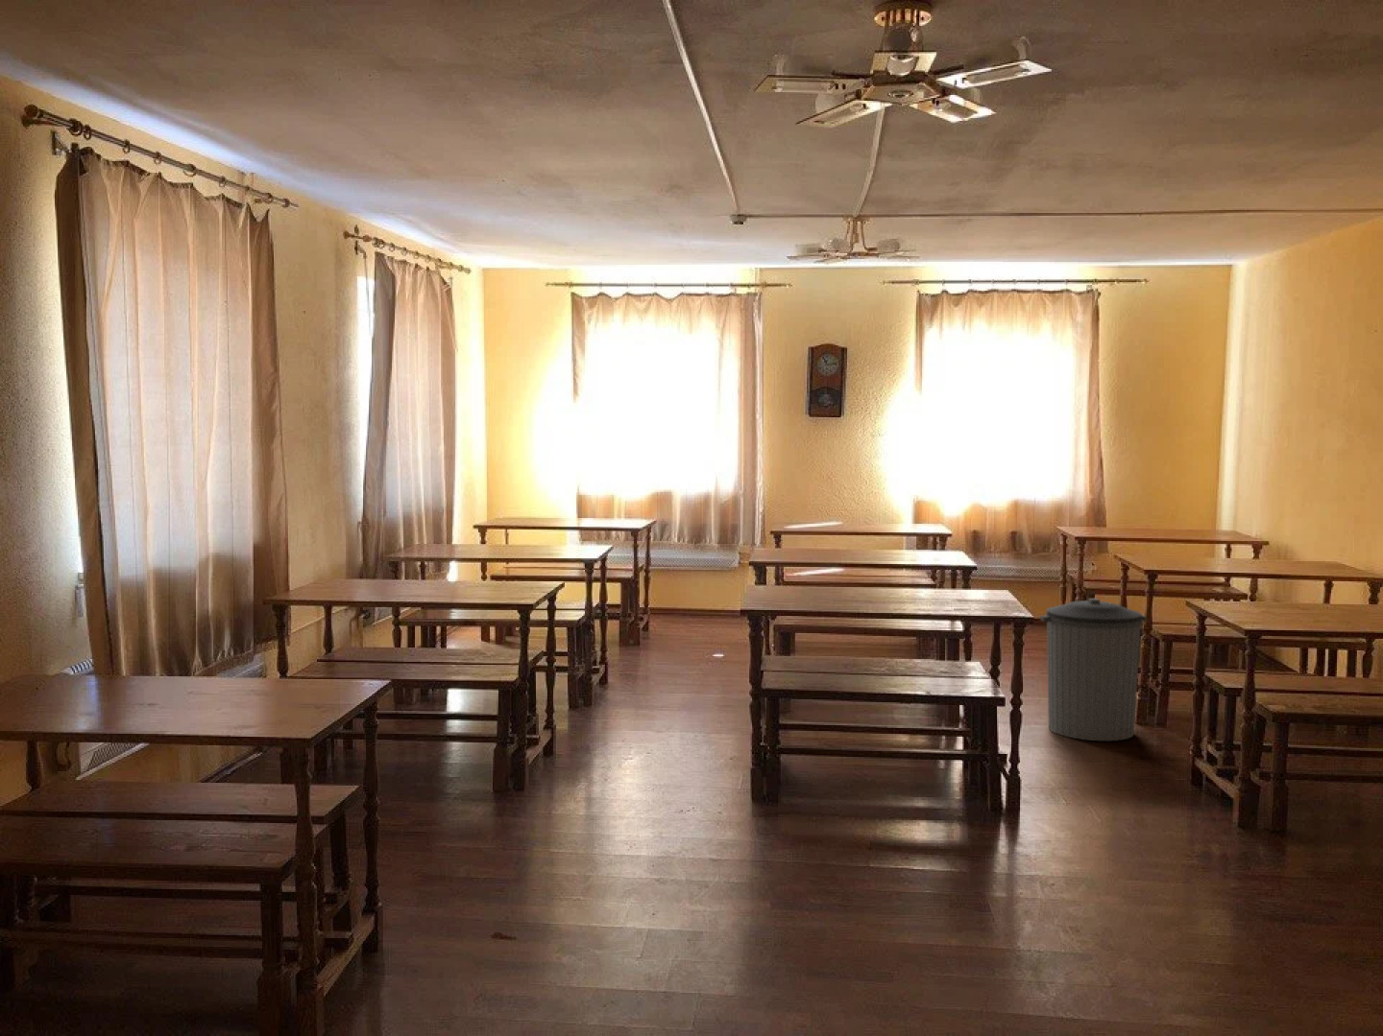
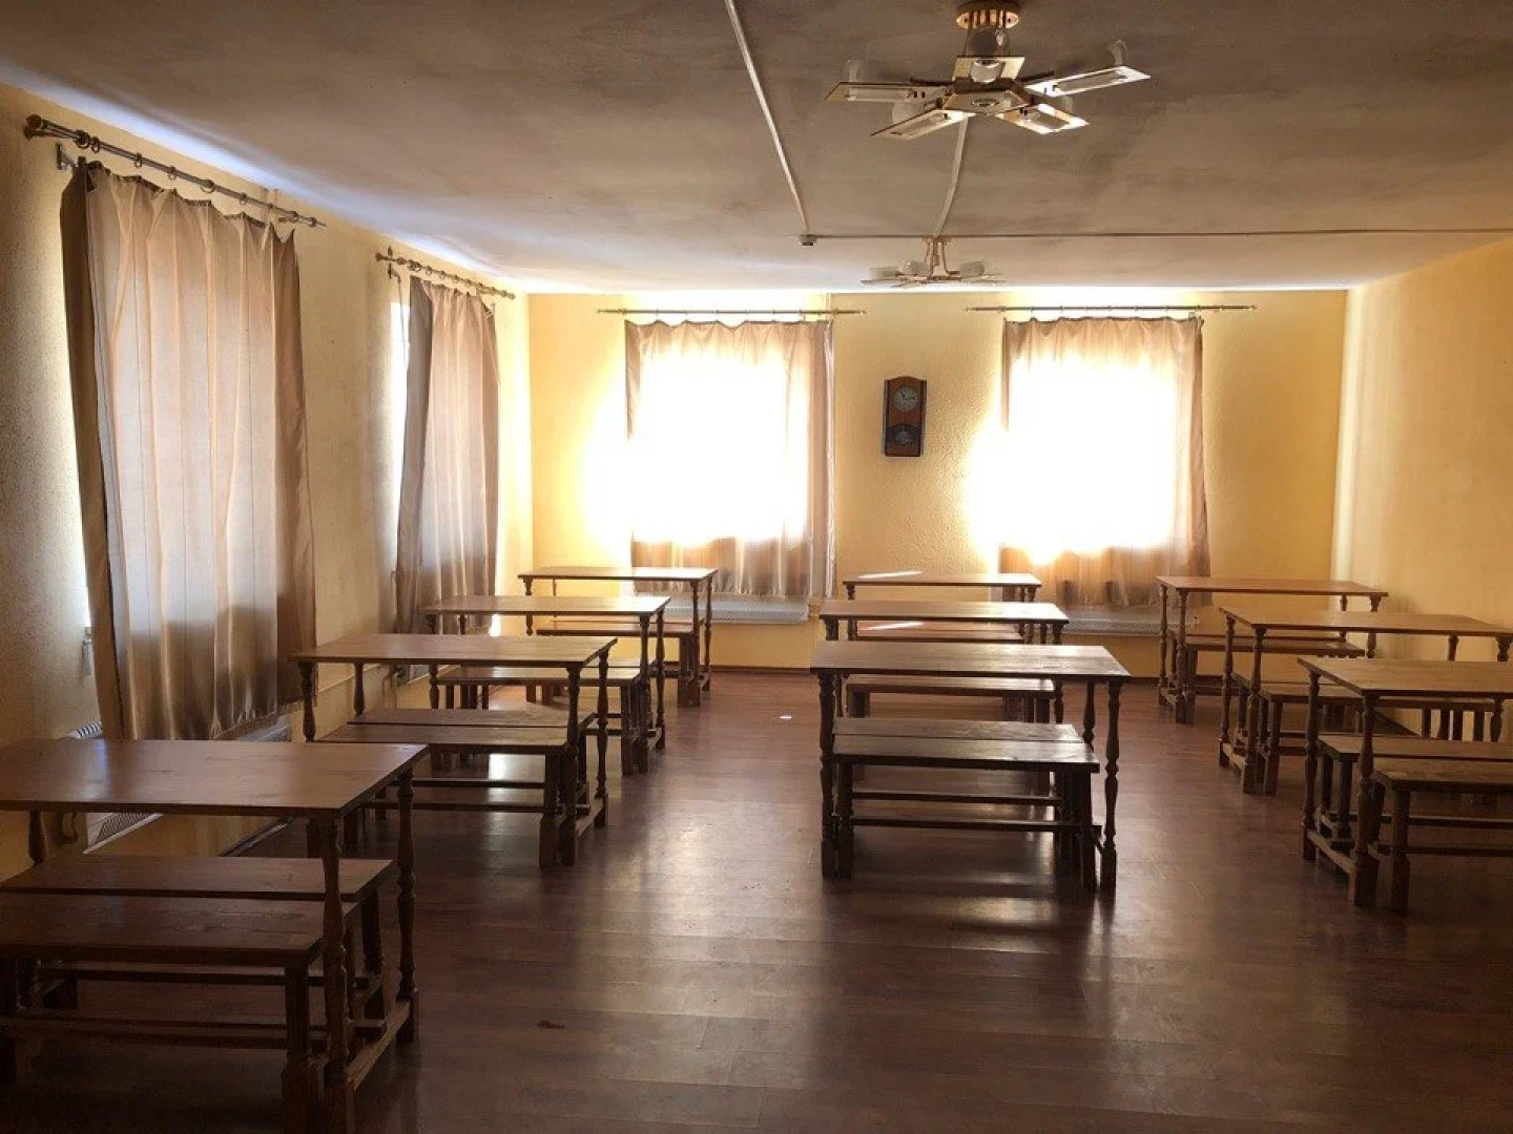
- trash can (1092, 665)
